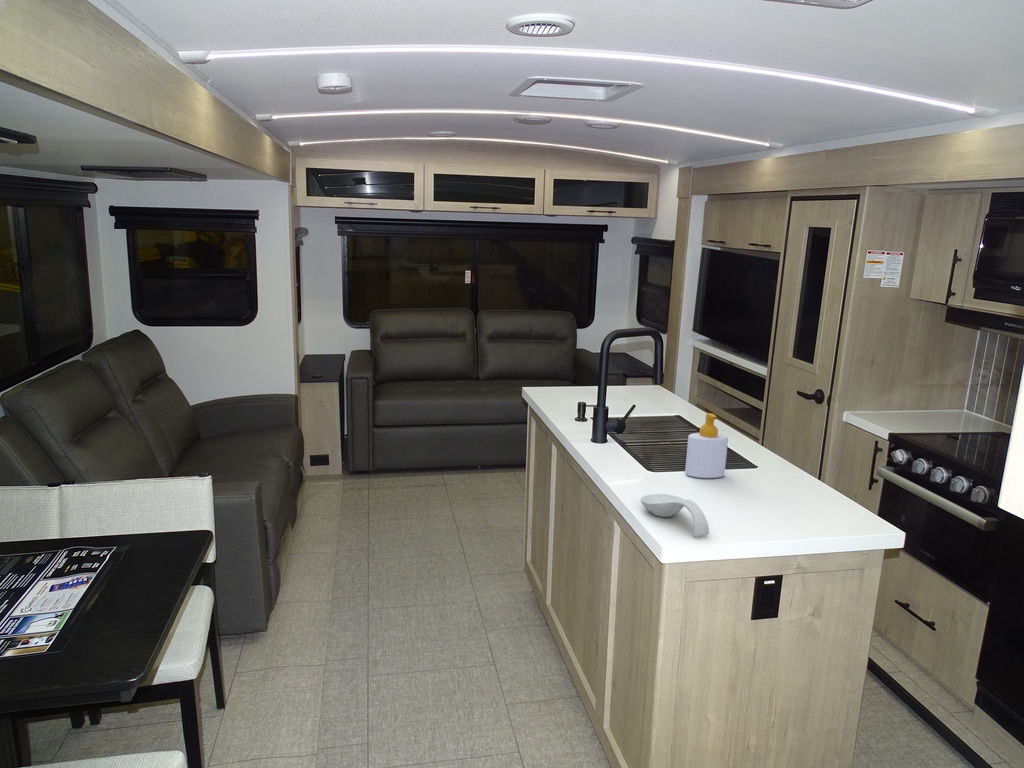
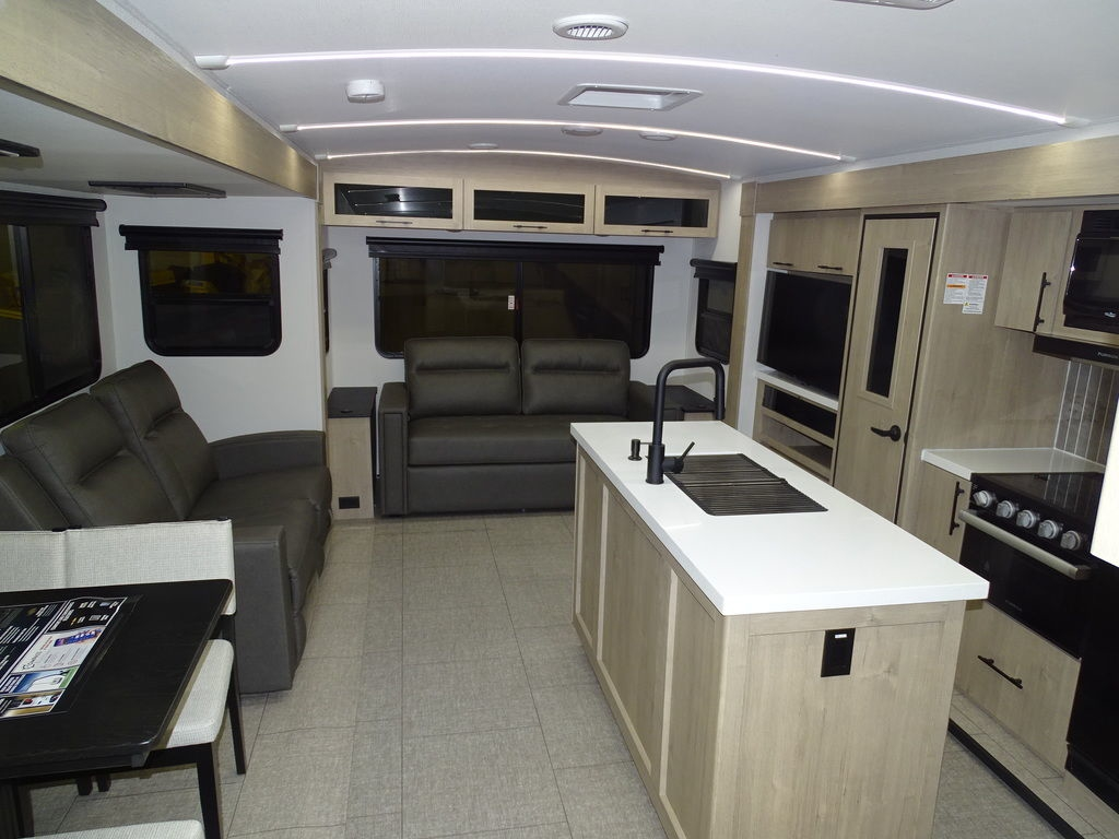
- soap bottle (707, 444)
- spoon rest (675, 507)
